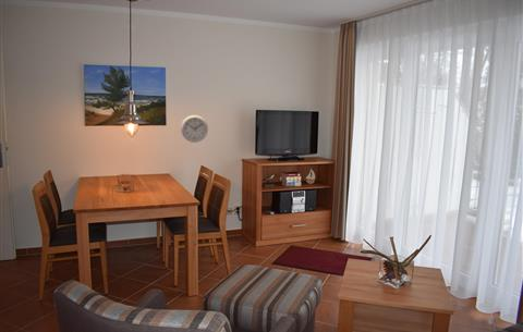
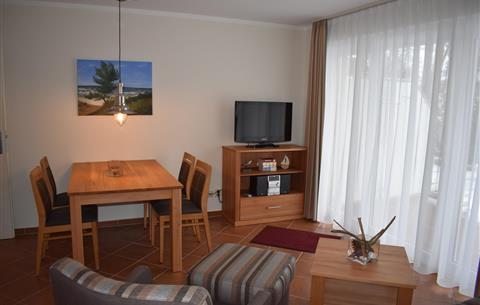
- wall clock (194, 128)
